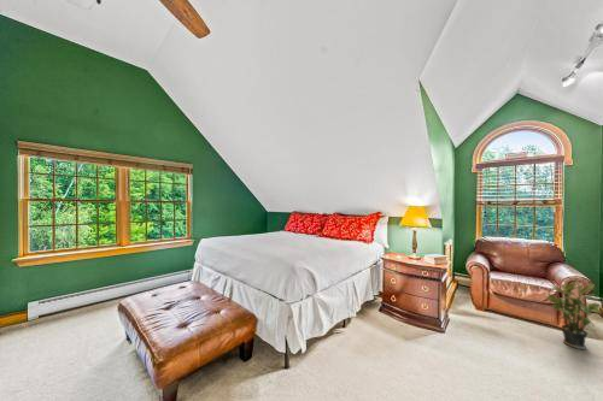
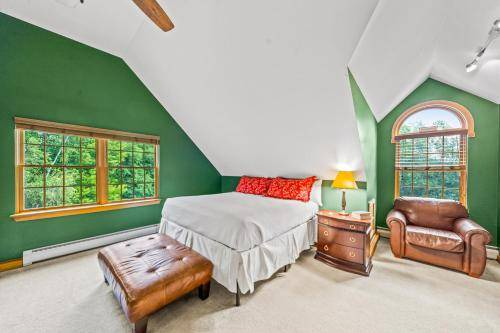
- potted plant (570, 311)
